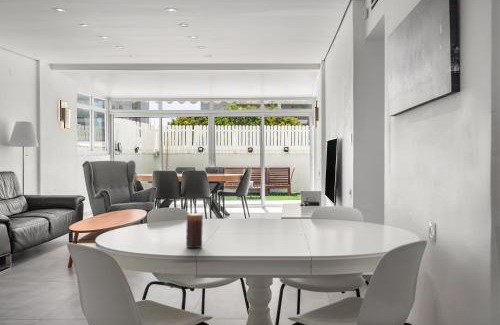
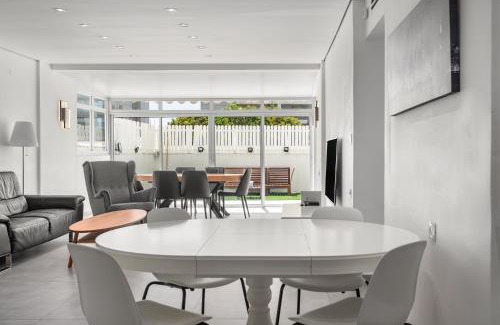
- candle (194, 230)
